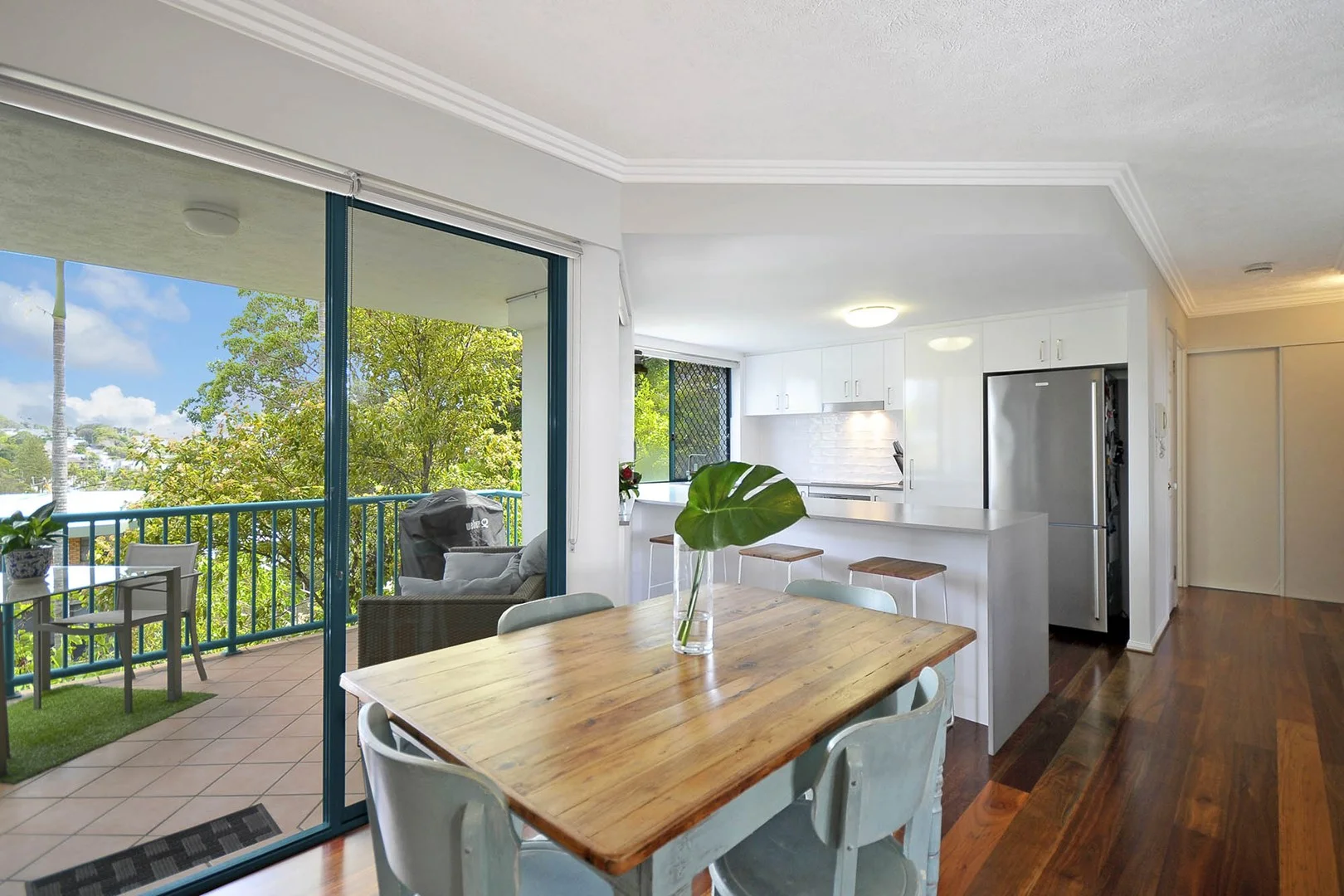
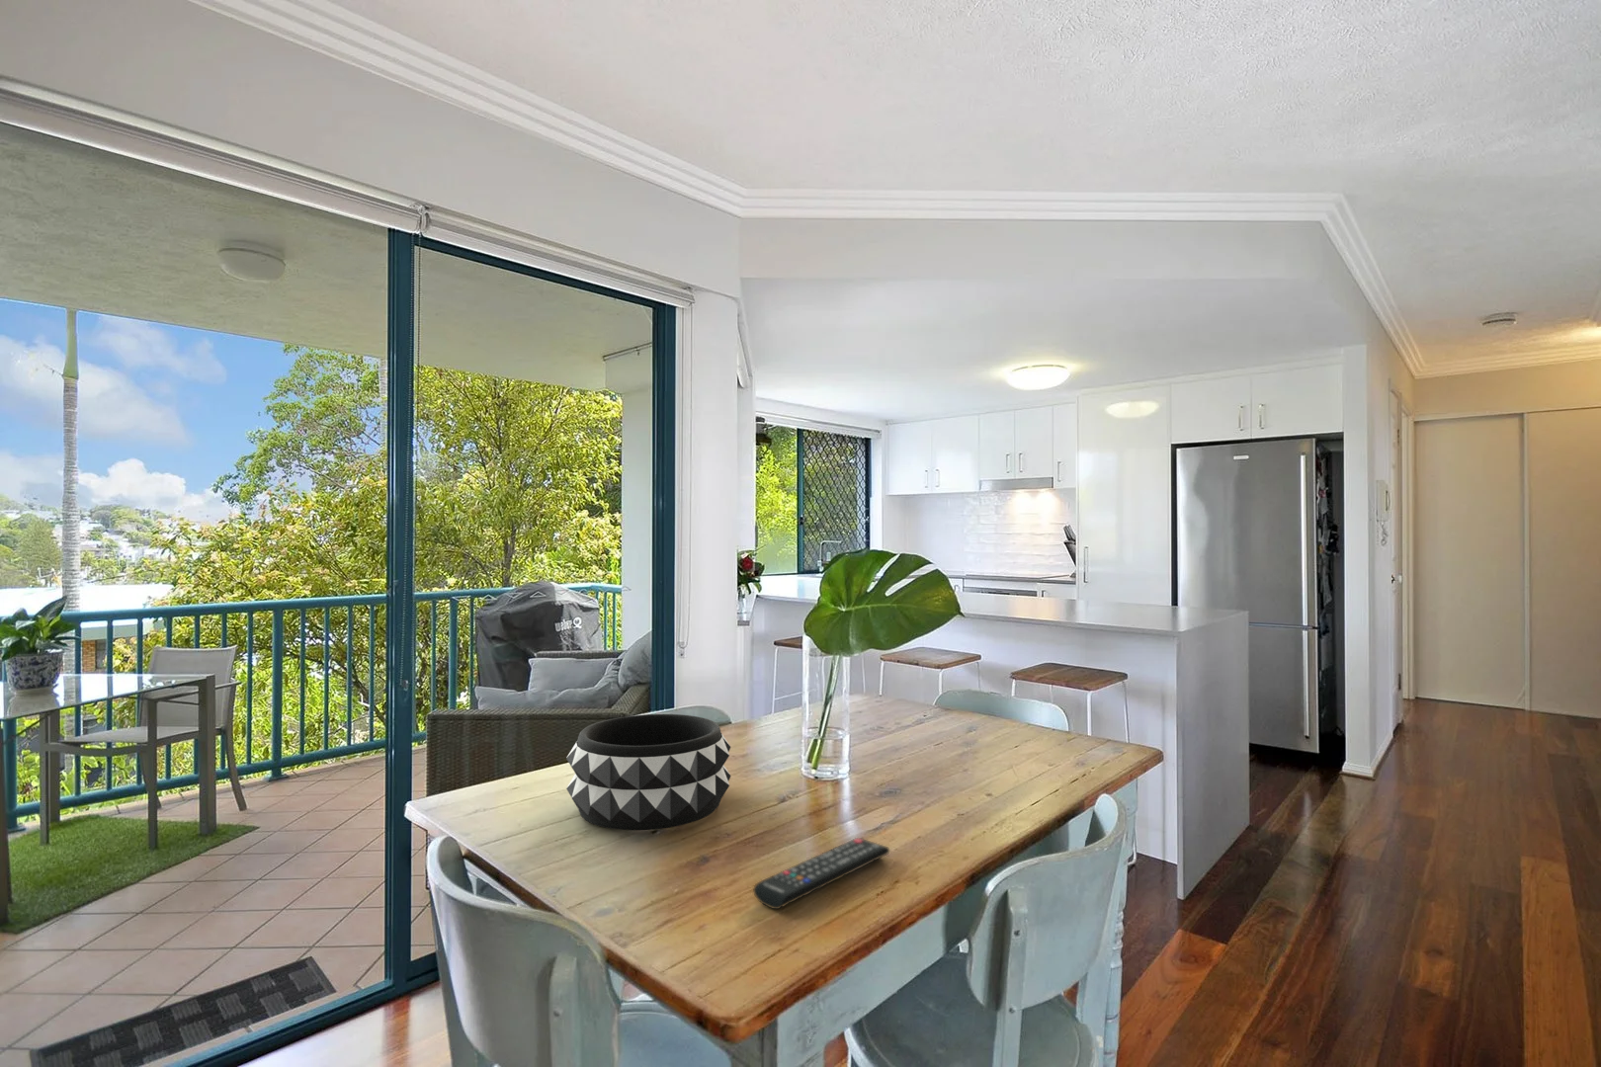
+ decorative bowl (650, 767)
+ remote control (826, 871)
